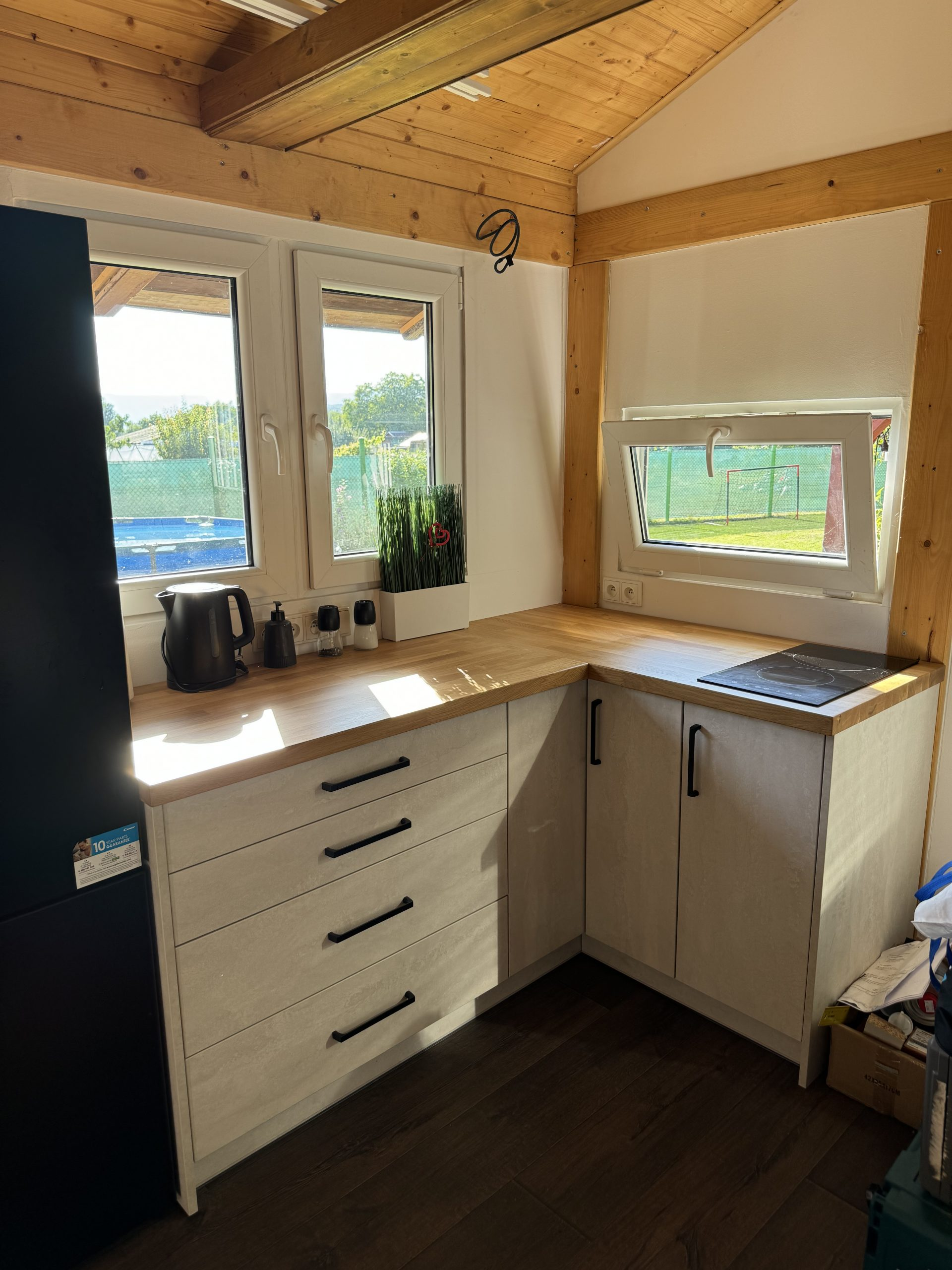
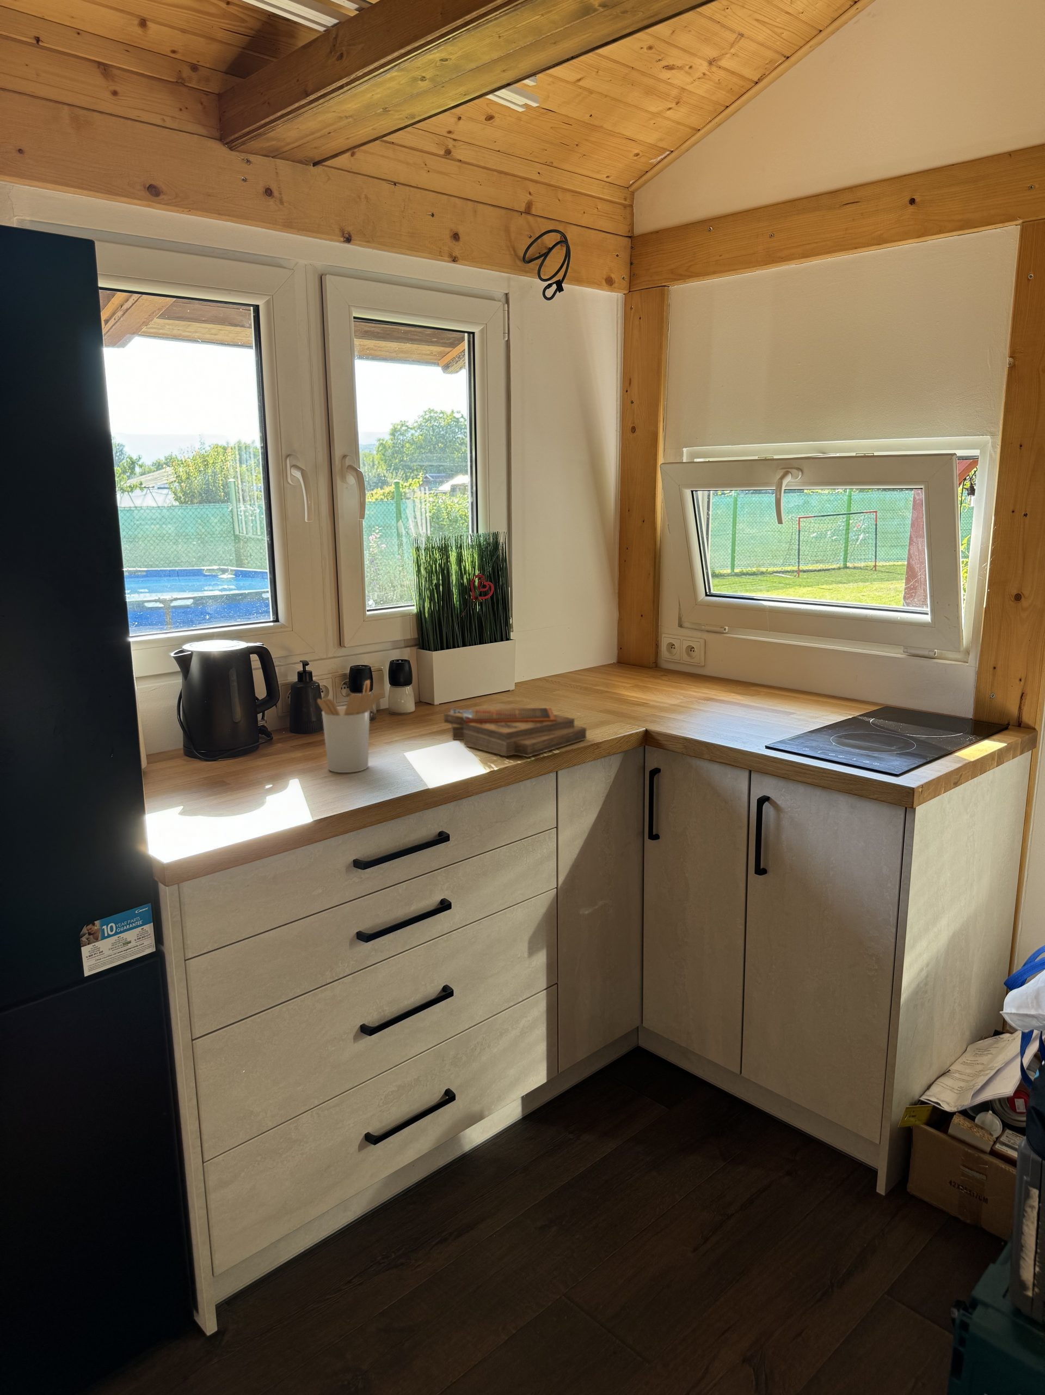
+ clipboard (515, 724)
+ utensil holder (353, 727)
